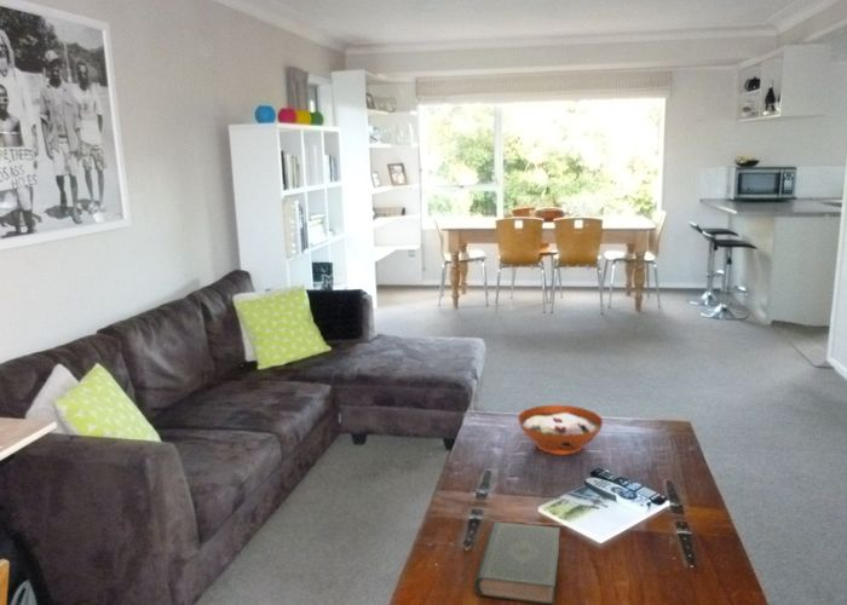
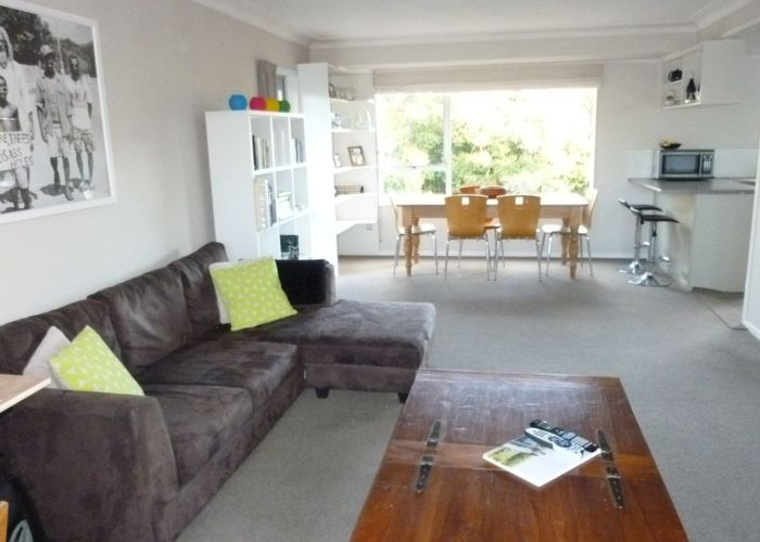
- decorative bowl (559, 432)
- book (519, 559)
